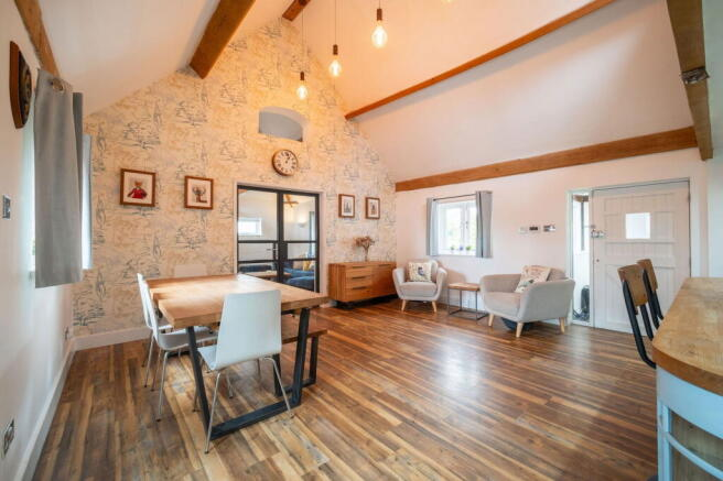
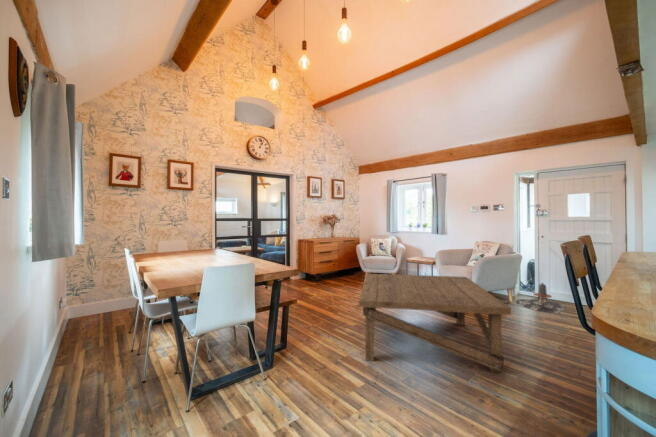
+ coffee table (421, 309)
+ side table (543, 294)
